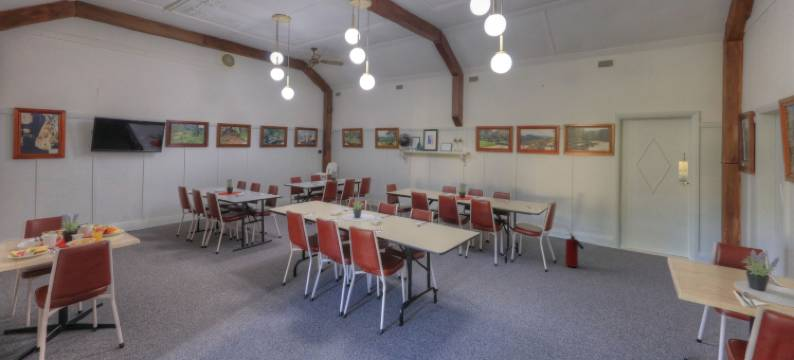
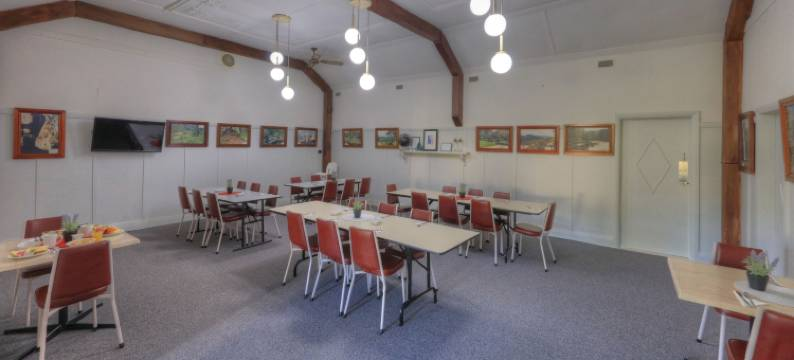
- fire extinguisher (573, 249)
